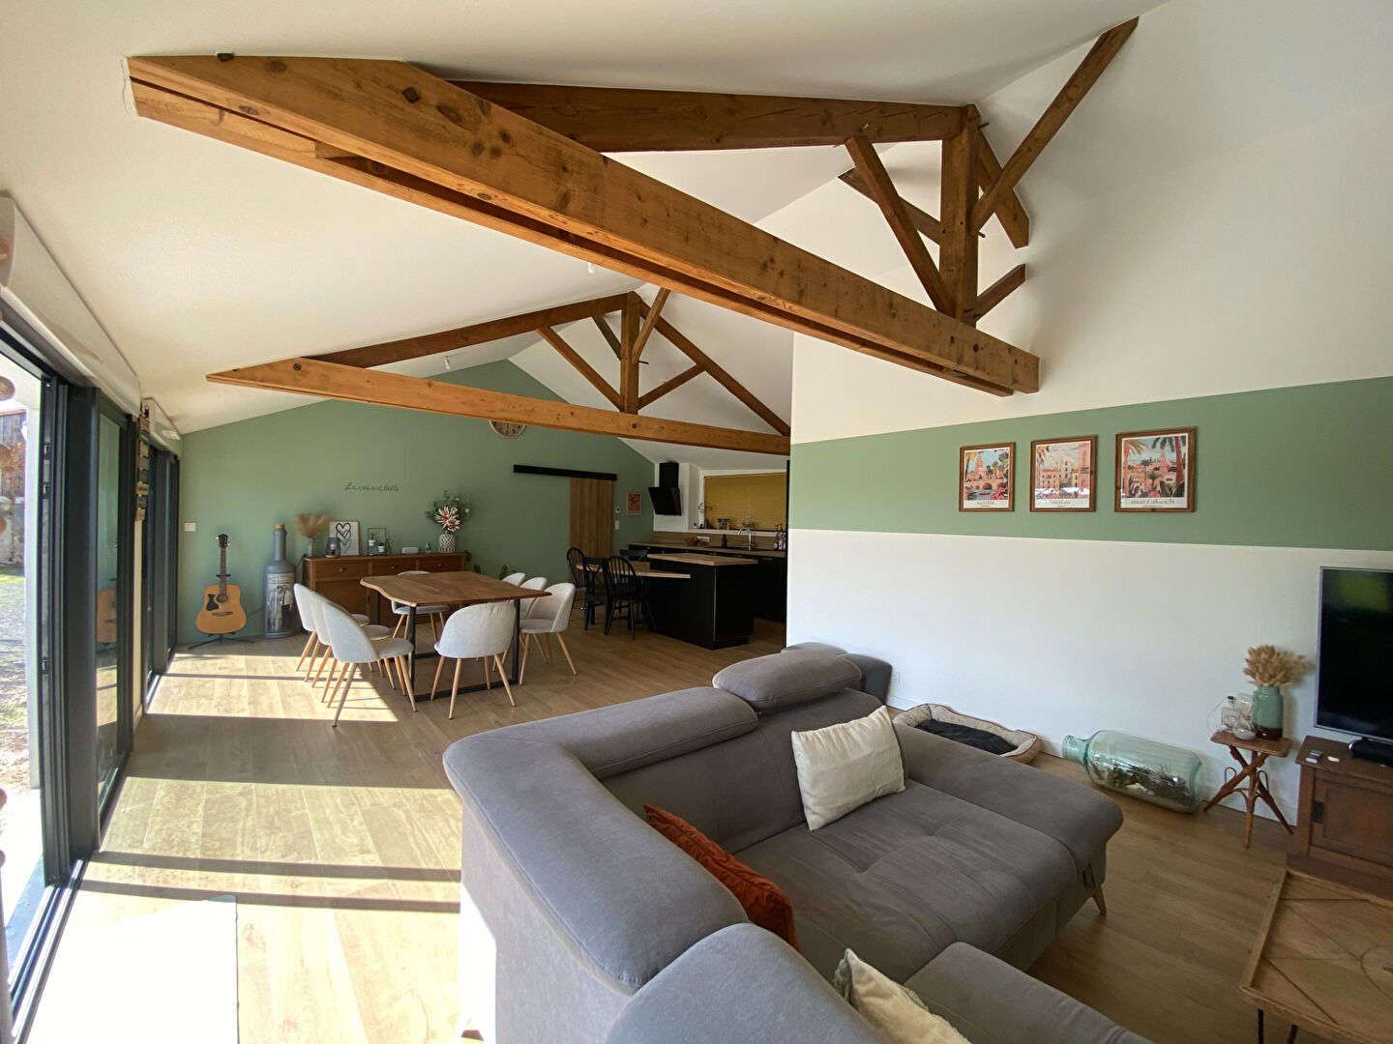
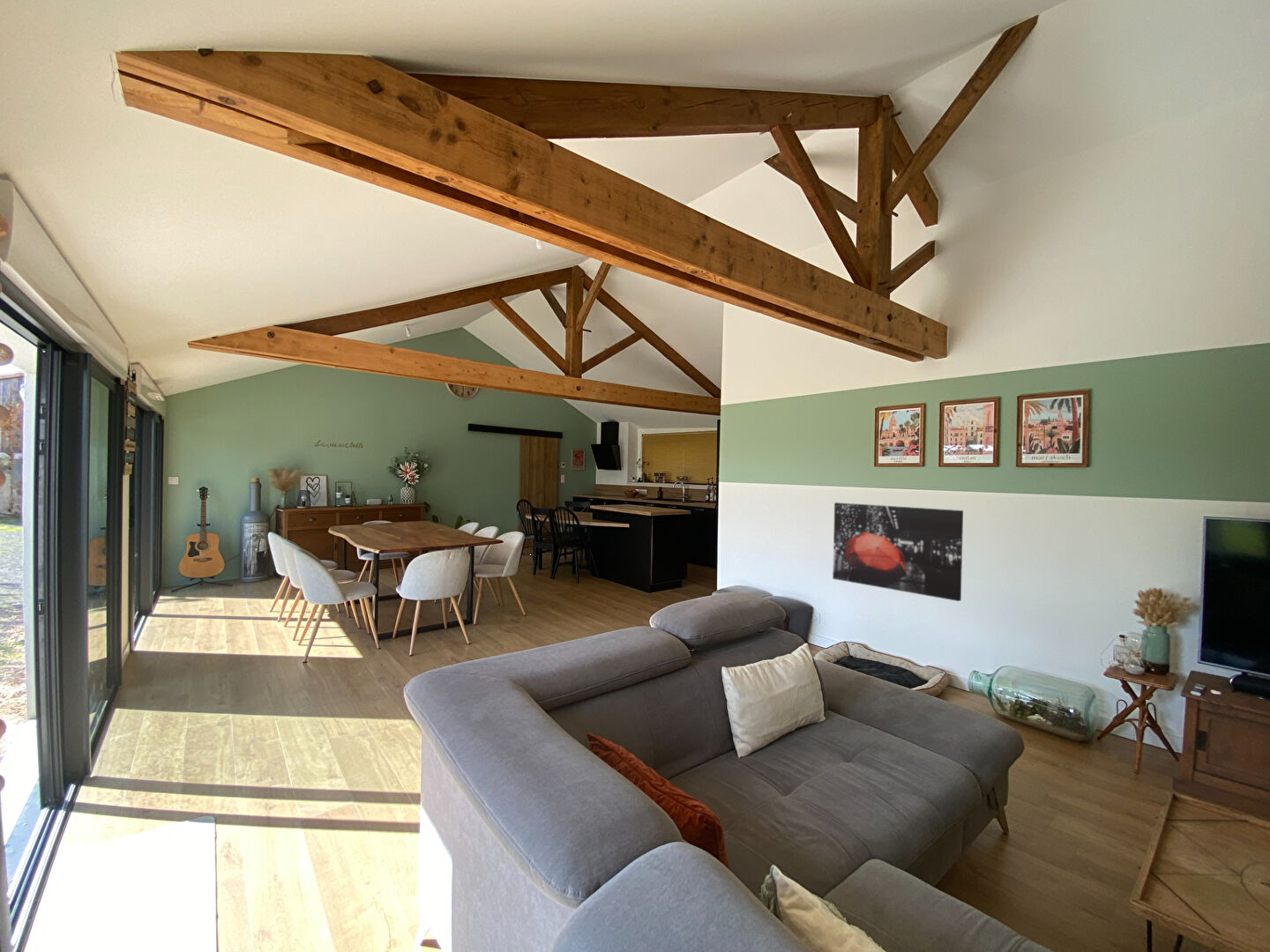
+ wall art (892, 547)
